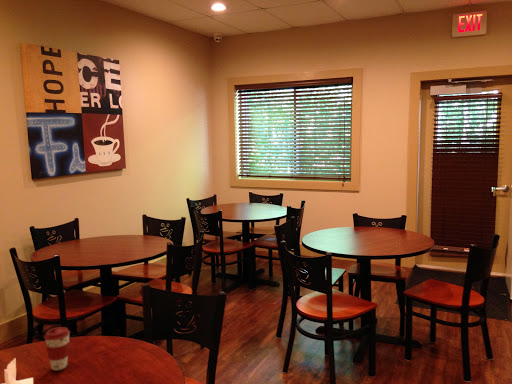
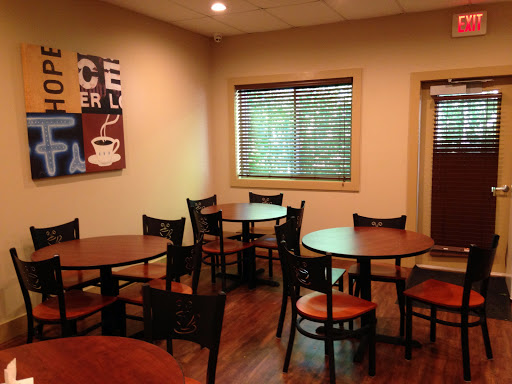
- coffee cup (58, 348)
